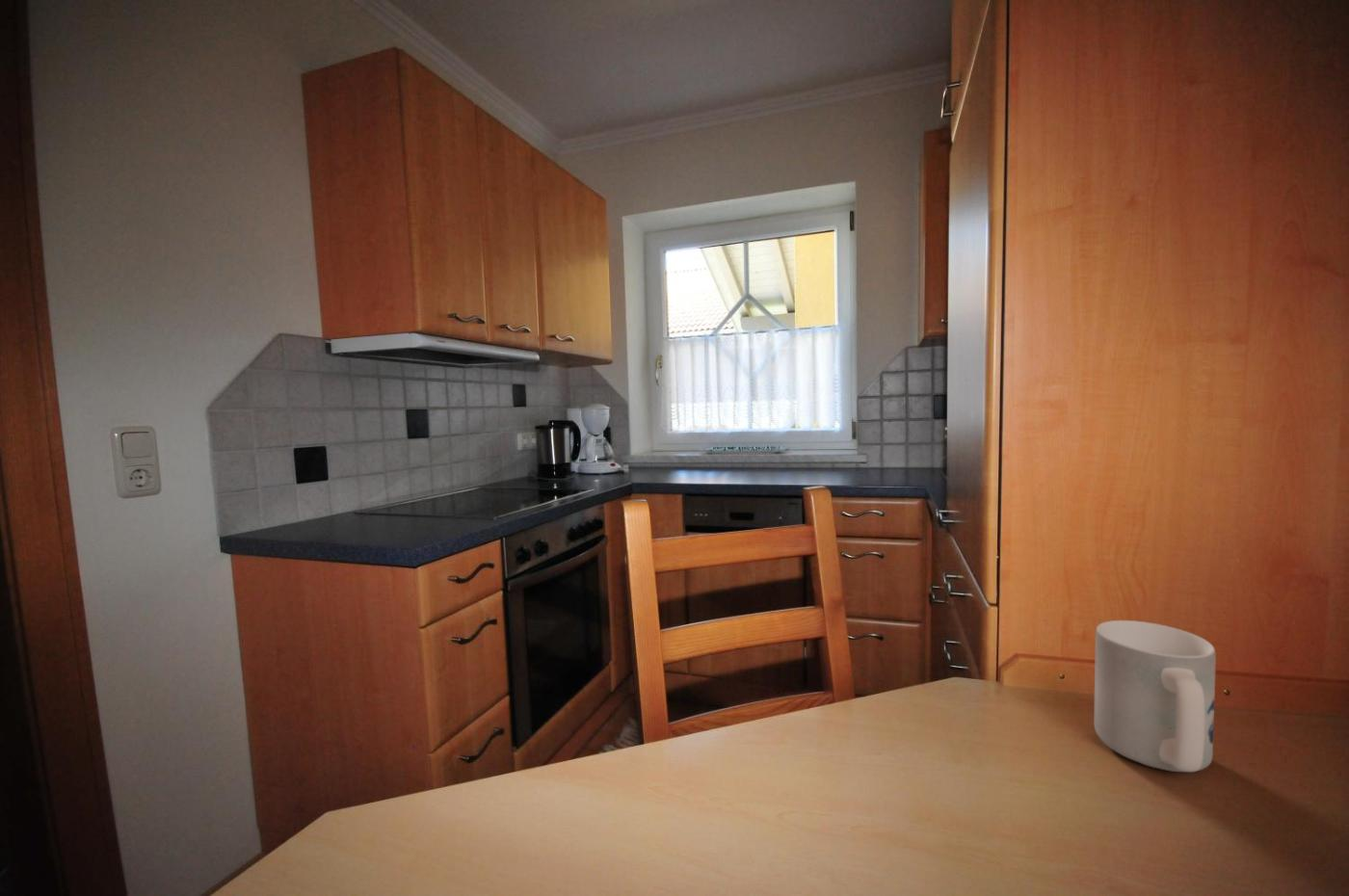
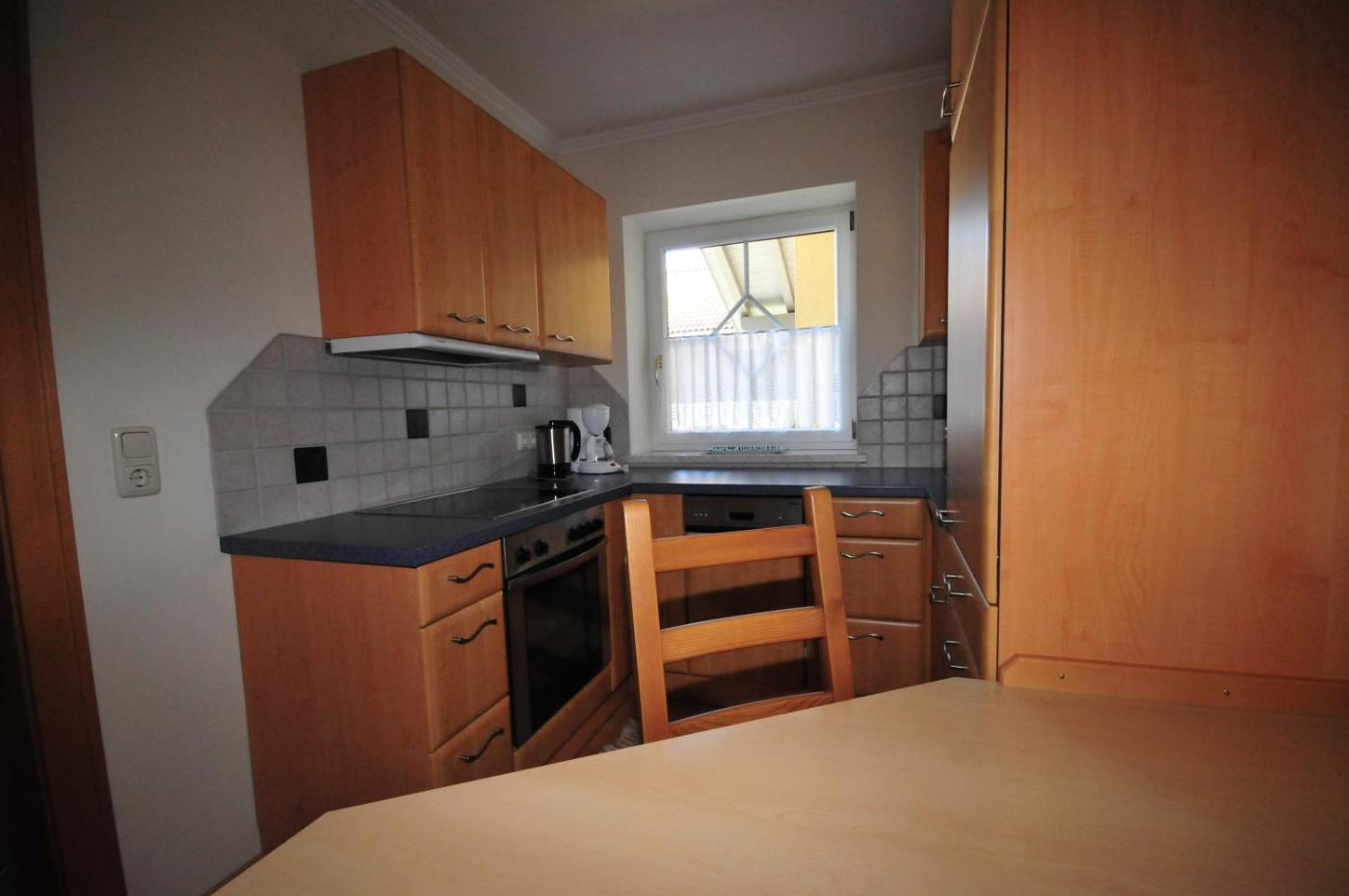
- mug (1162, 698)
